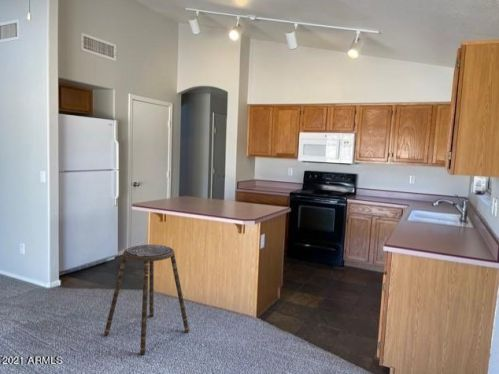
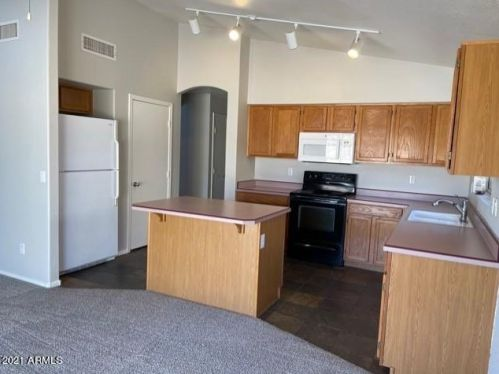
- stool (147, 291)
